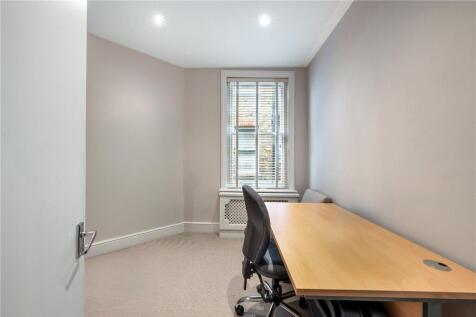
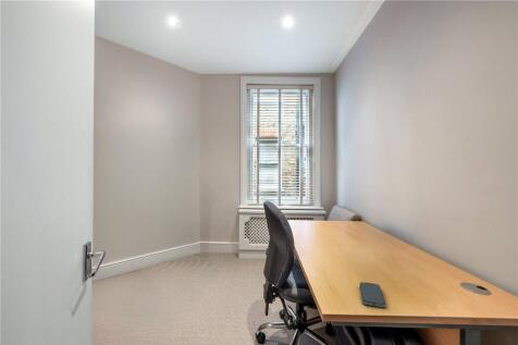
+ smartphone (371, 293)
